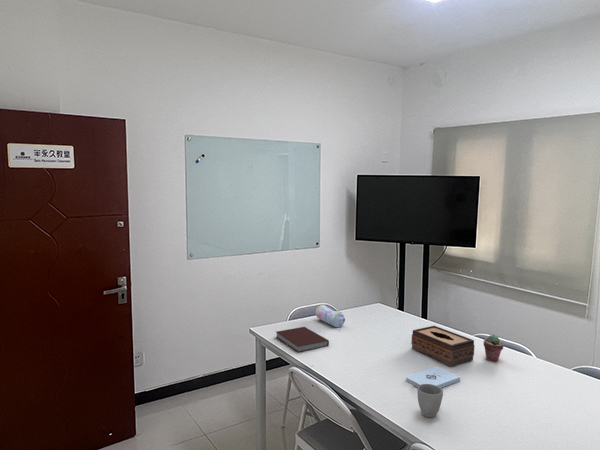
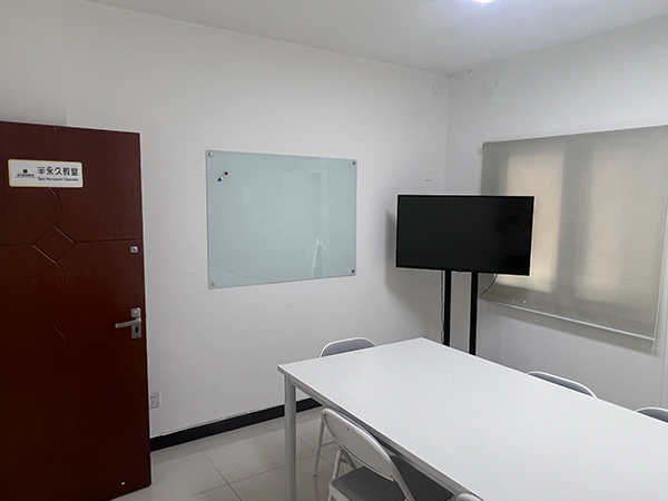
- pencil case (329, 315)
- notebook (301, 338)
- tissue box (441, 344)
- potted succulent (493, 347)
- mug (432, 400)
- notepad (432, 378)
